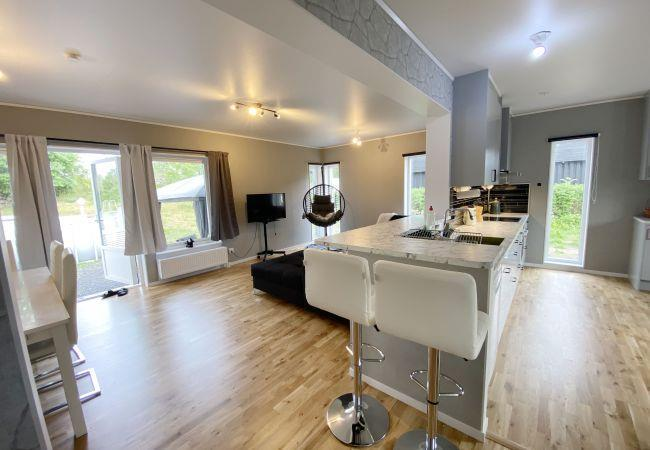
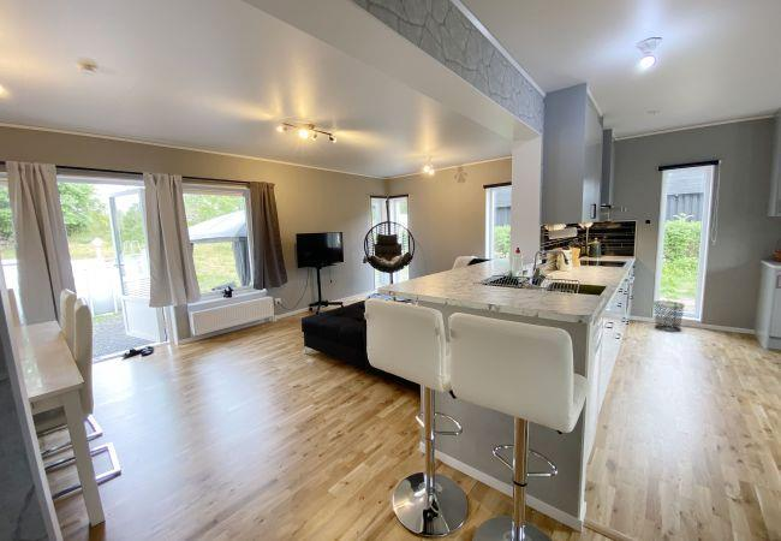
+ waste bin (668, 315)
